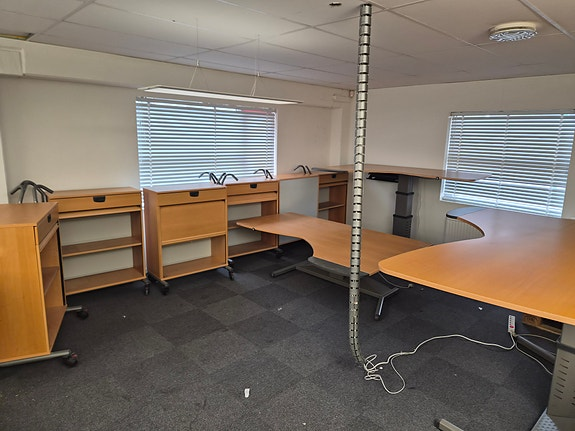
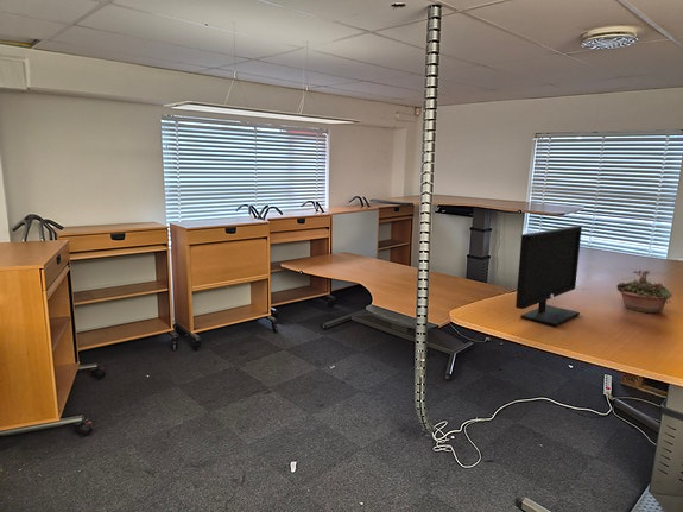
+ monitor (554, 273)
+ succulent planter (646, 290)
